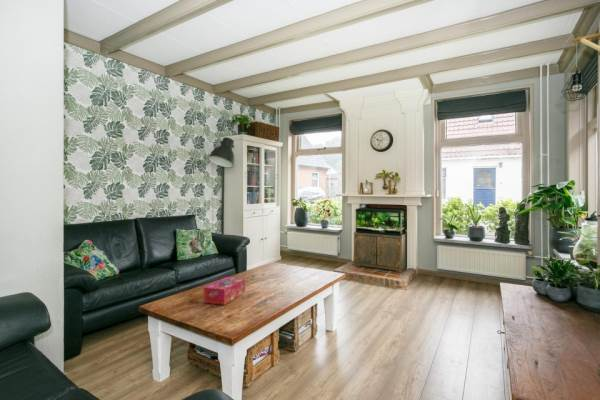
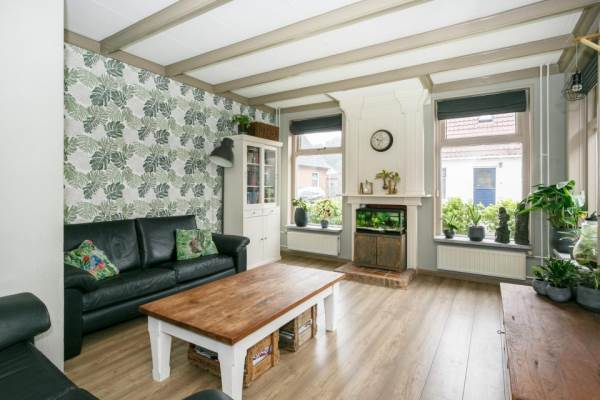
- tissue box (225, 289)
